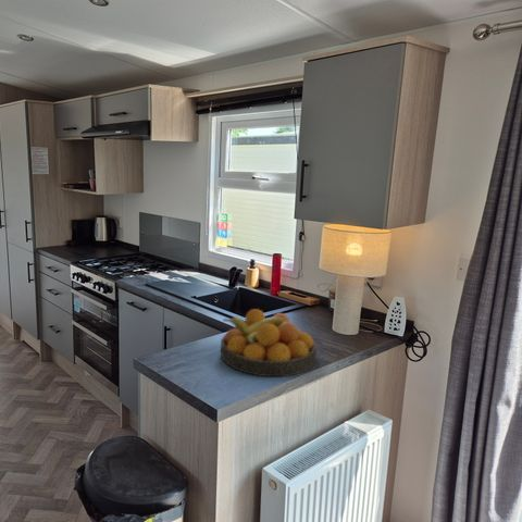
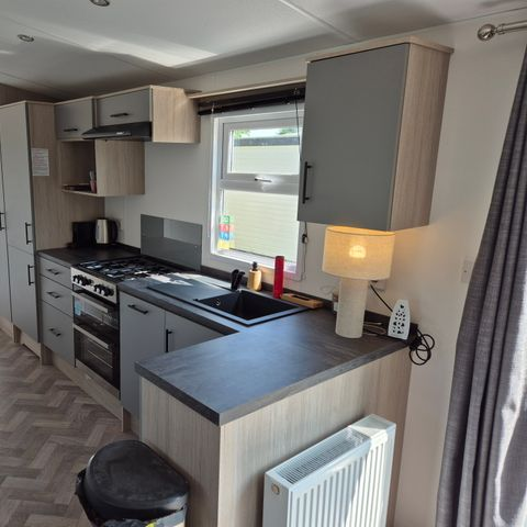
- fruit bowl (269, 336)
